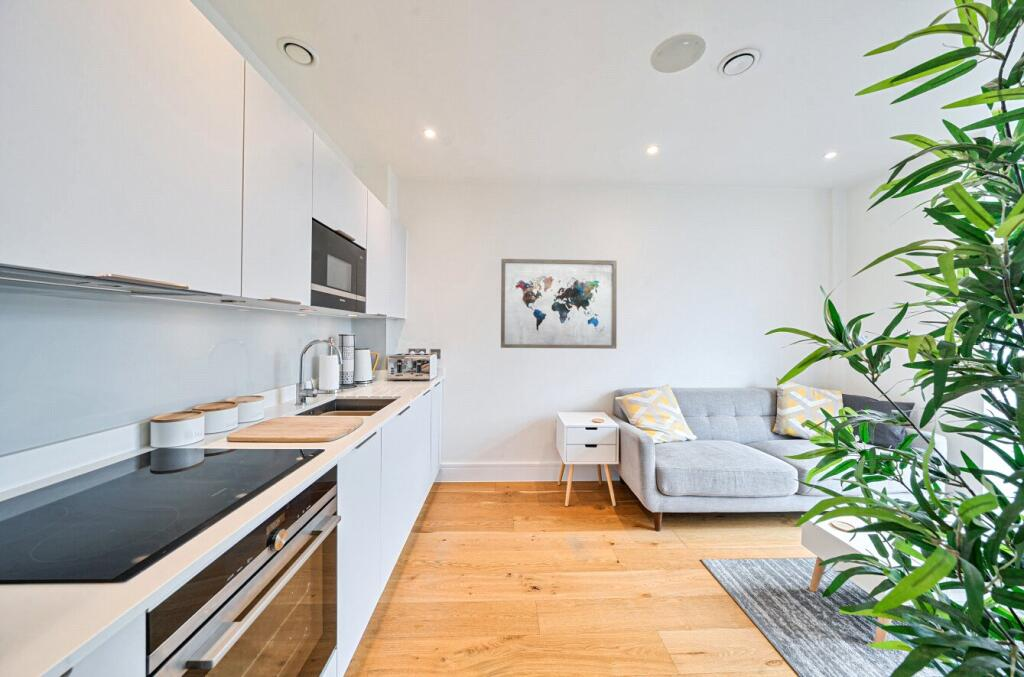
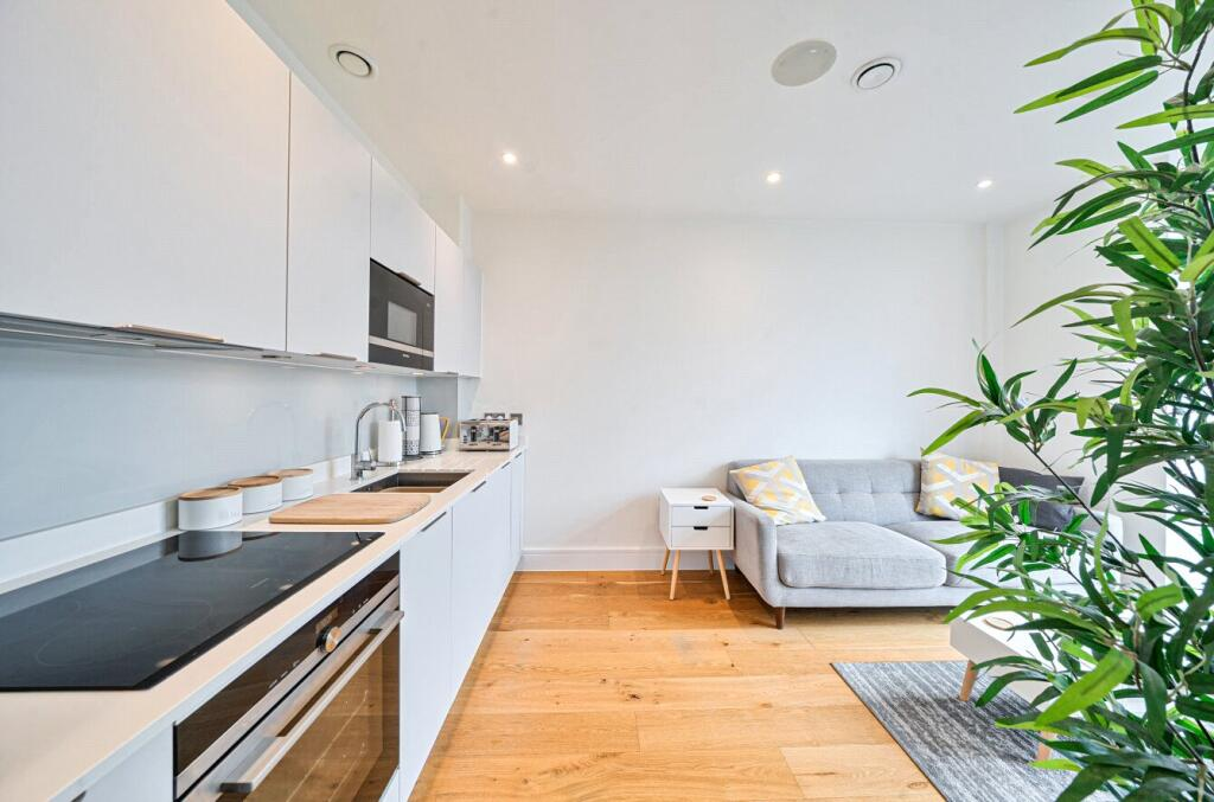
- wall art (559, 303)
